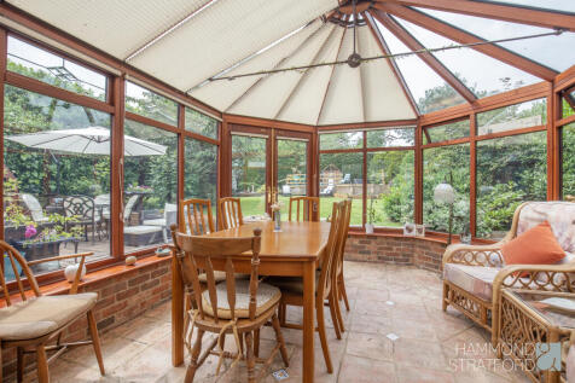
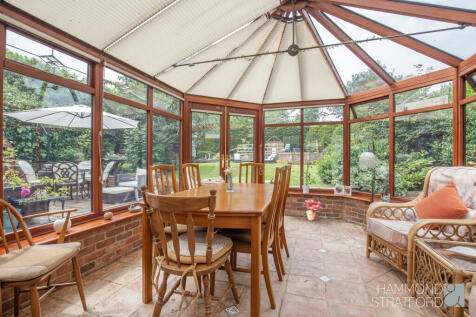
+ potted plant (312, 209)
